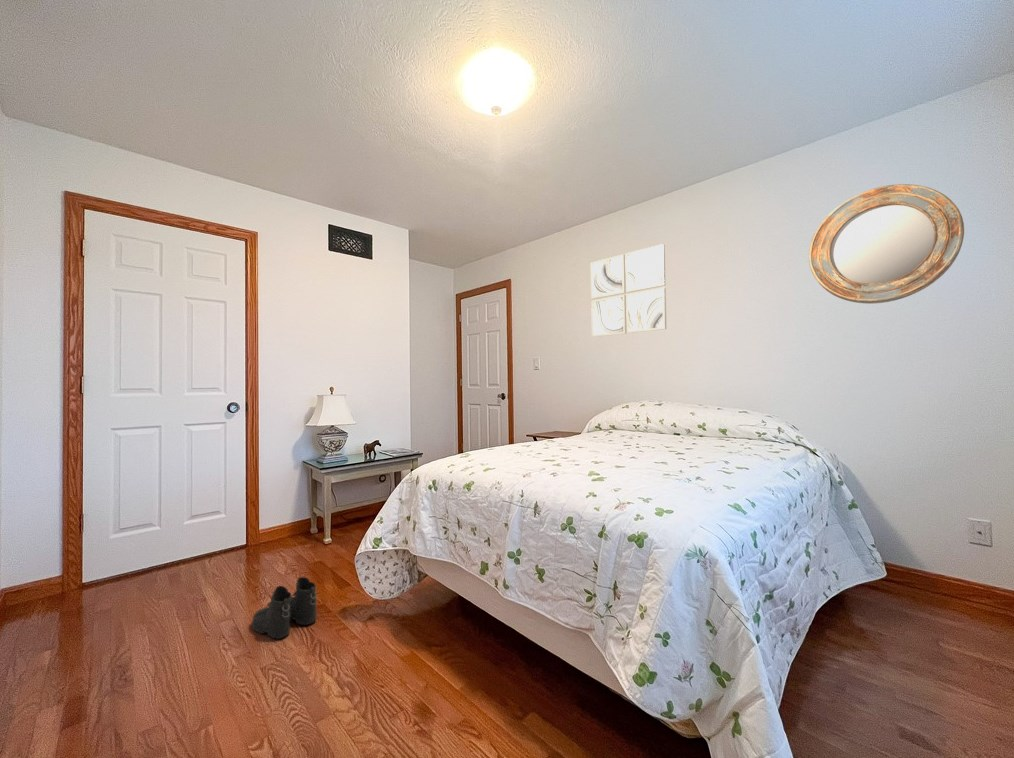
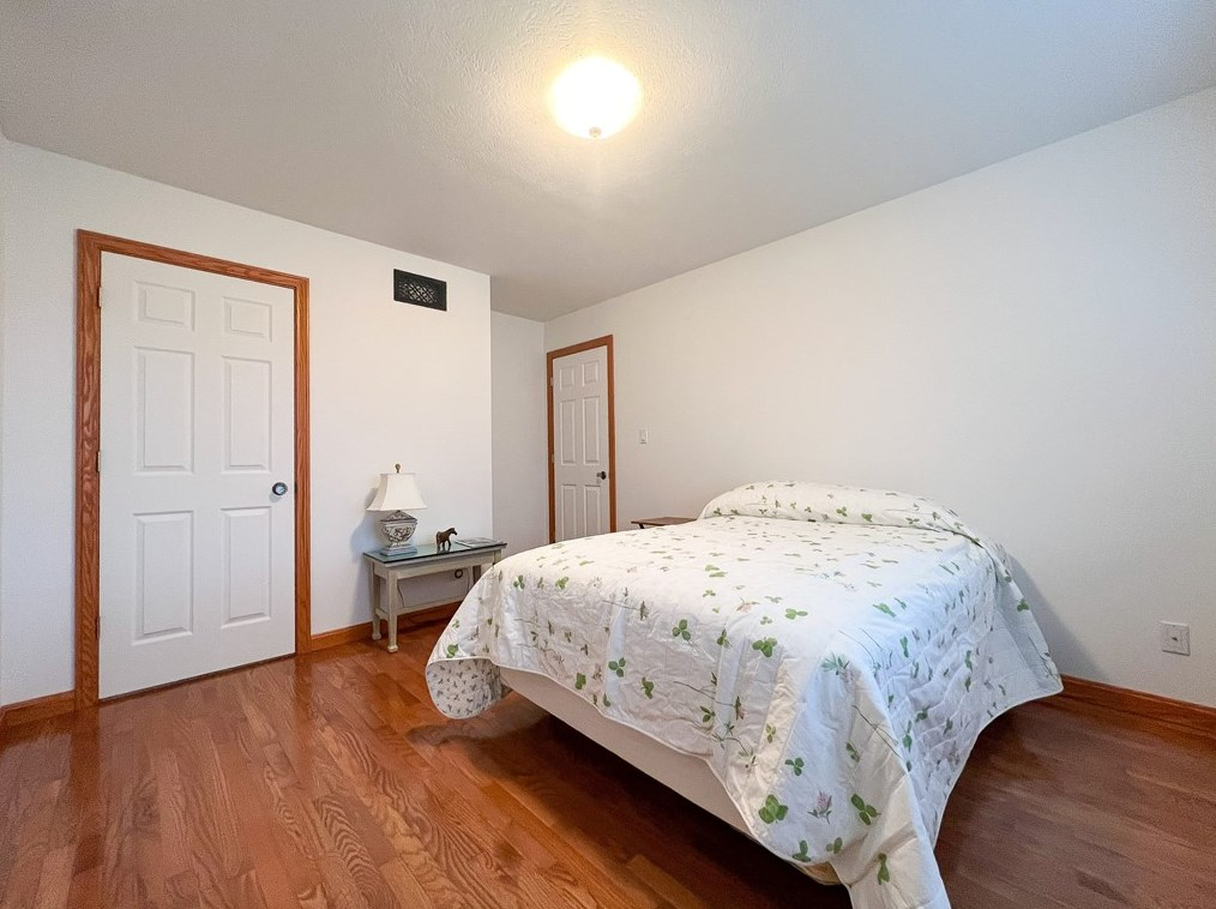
- wall art (626, 294)
- boots (285, 601)
- home mirror (879, 245)
